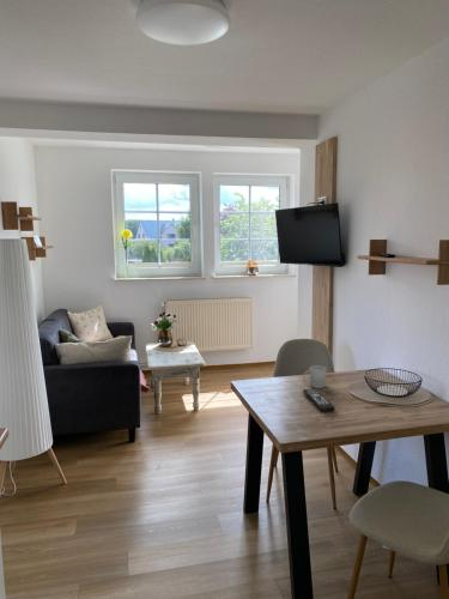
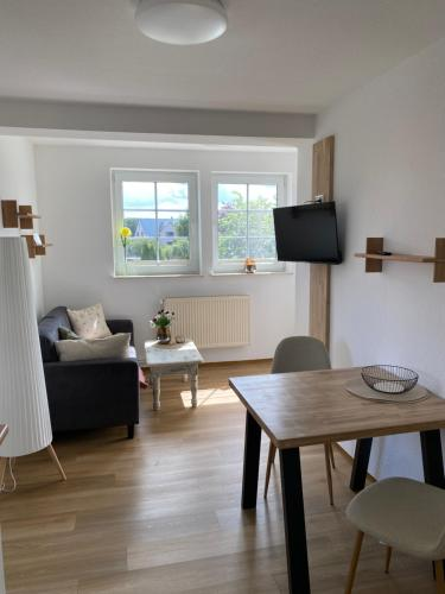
- mug (314, 376)
- remote control (317, 399)
